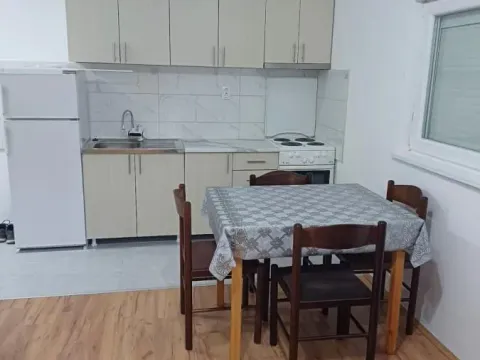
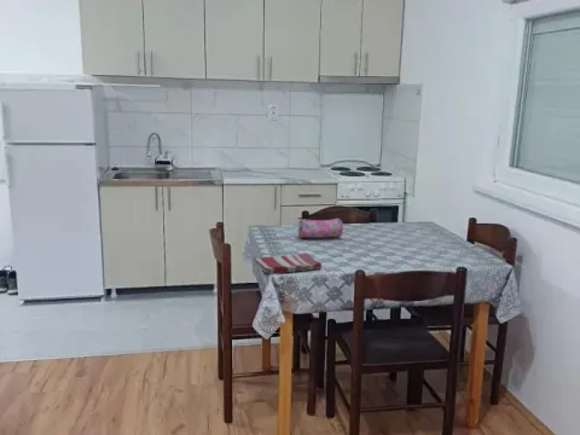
+ pencil case (319, 227)
+ dish towel (286, 262)
